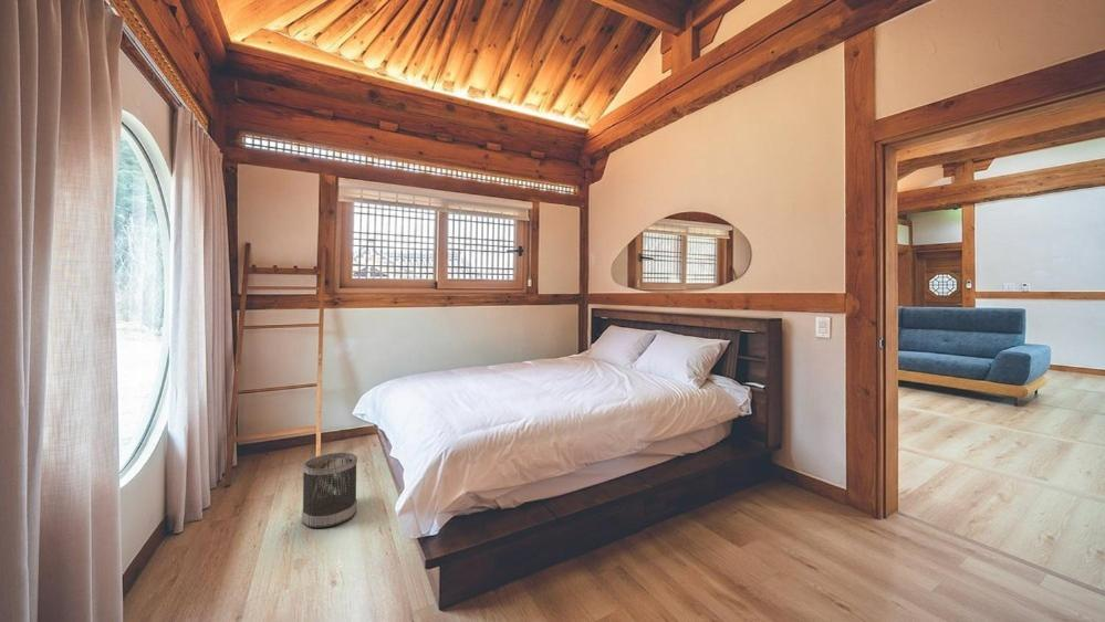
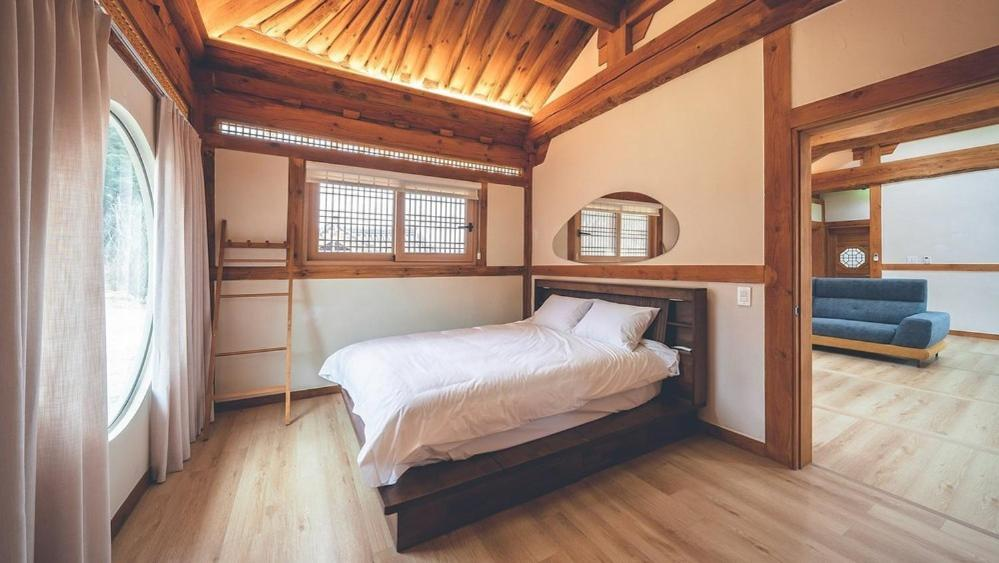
- wastebasket (330, 487)
